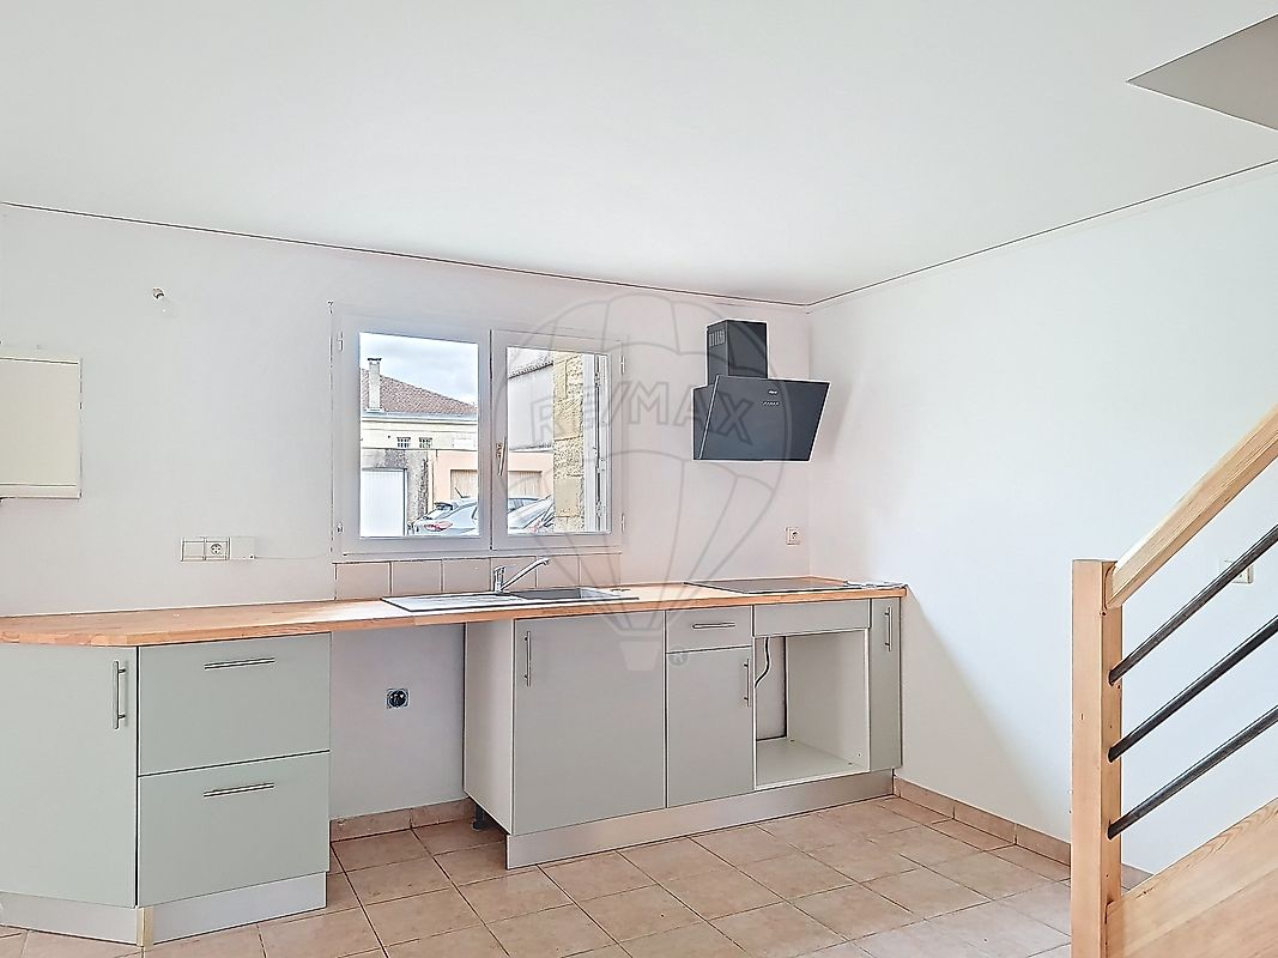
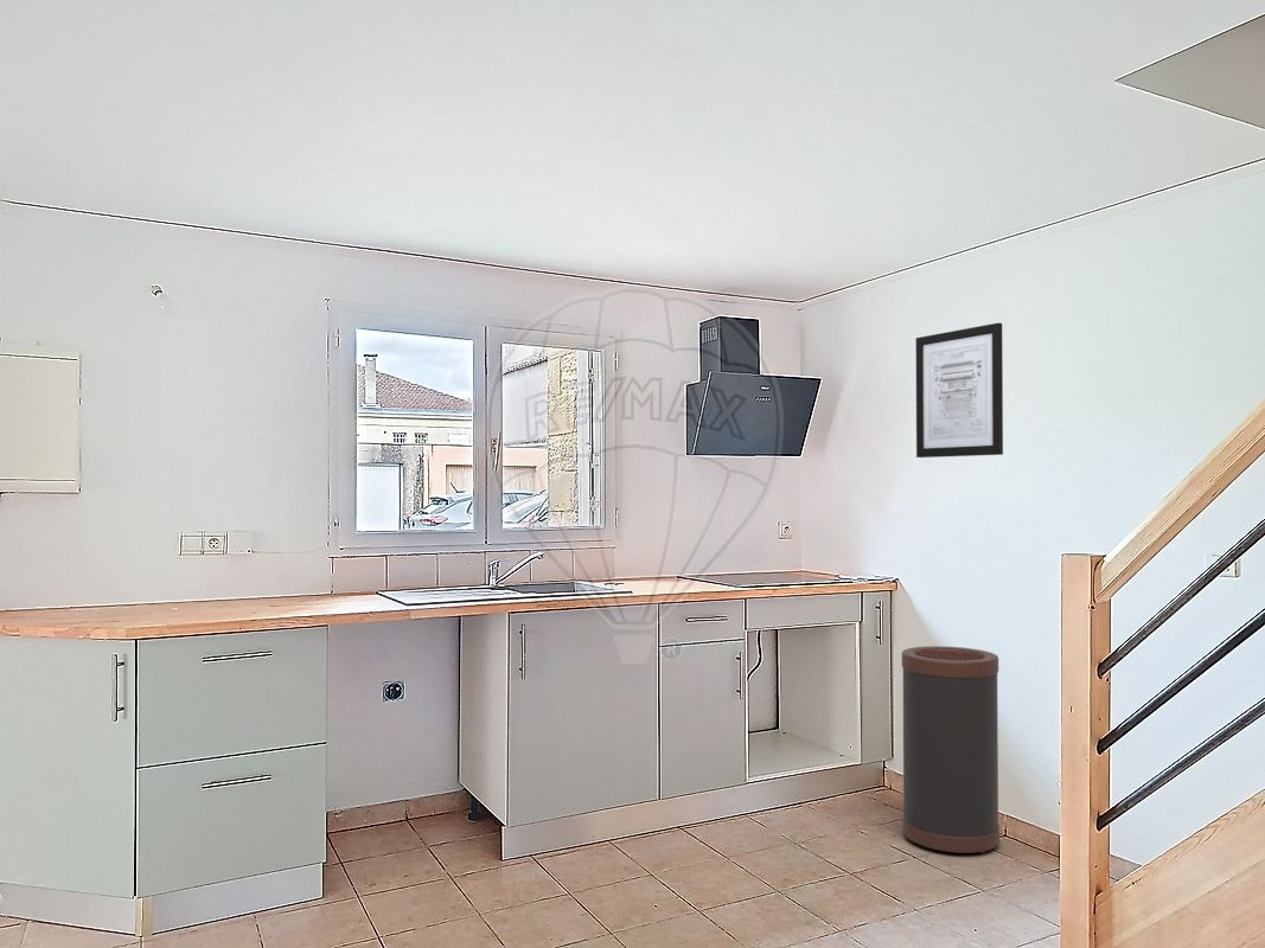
+ trash can (950, 747)
+ wall art (957, 393)
